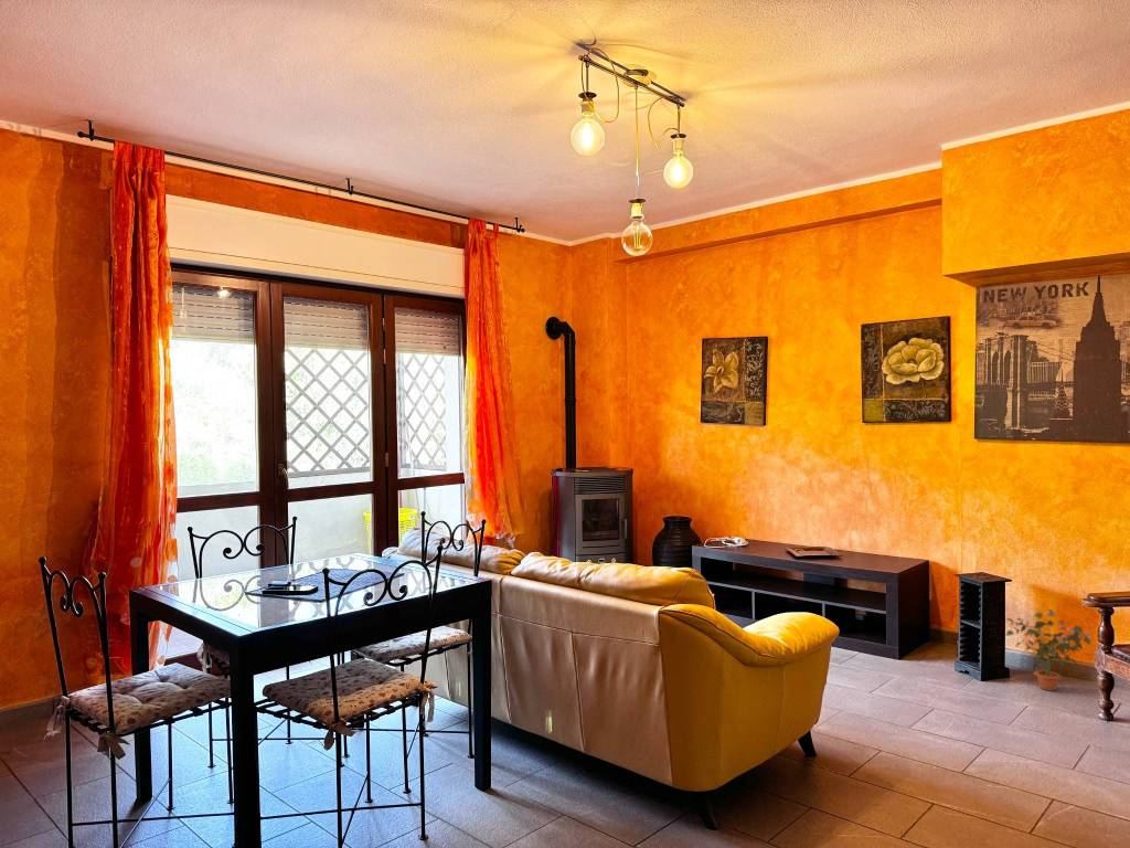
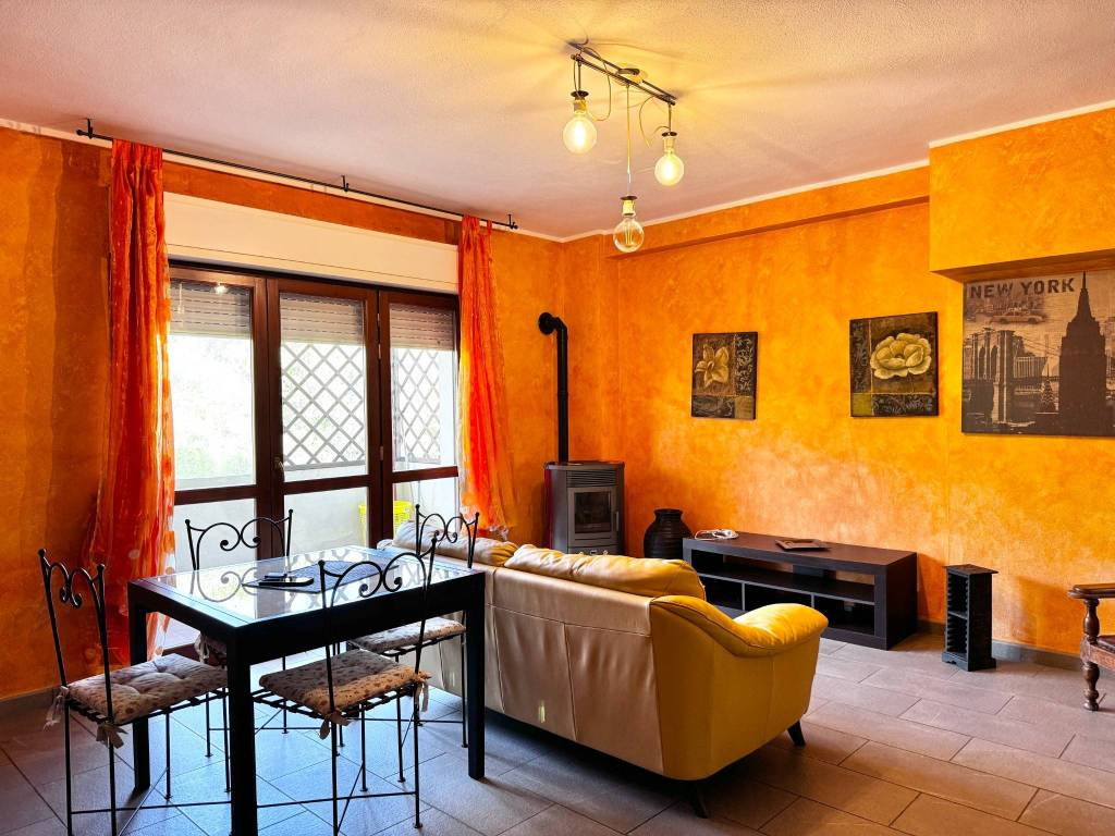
- potted plant (1047, 649)
